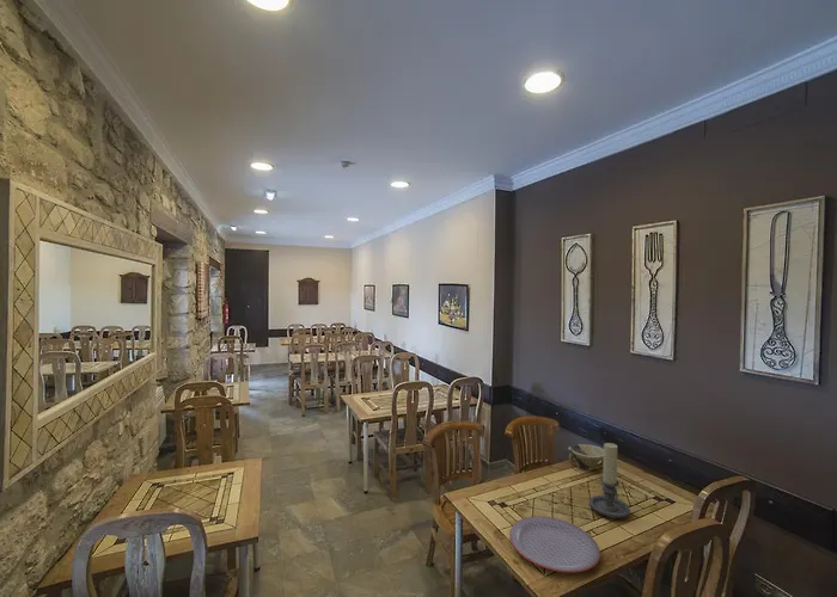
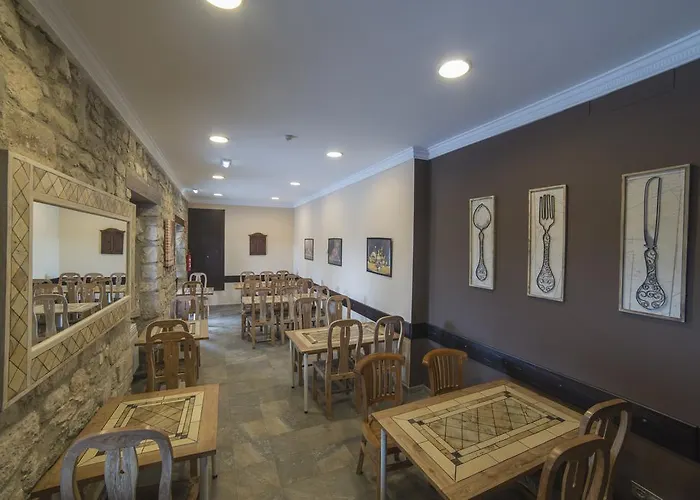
- plate (552, 543)
- bowl (586, 457)
- candle holder (611, 475)
